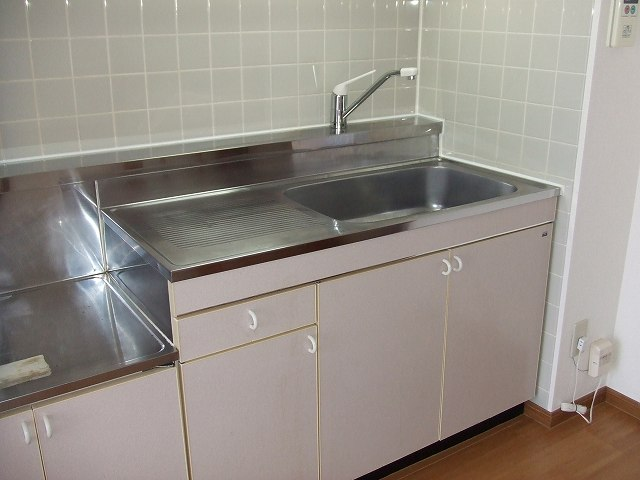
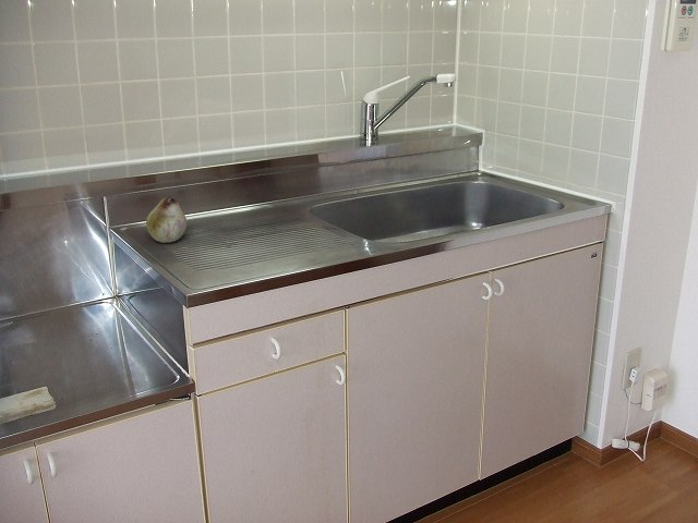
+ fruit (165, 218)
